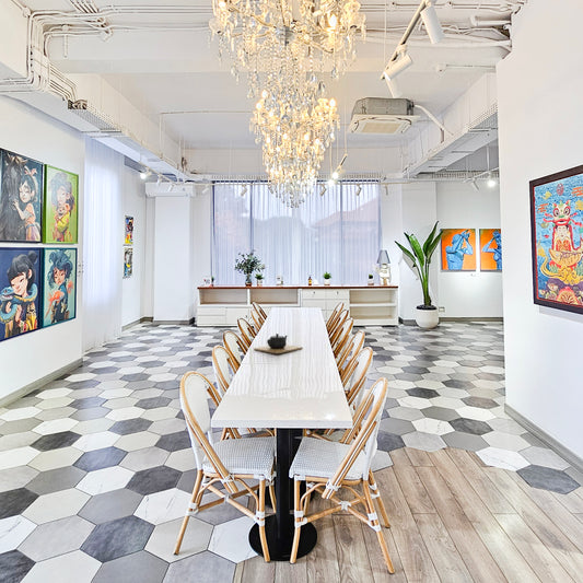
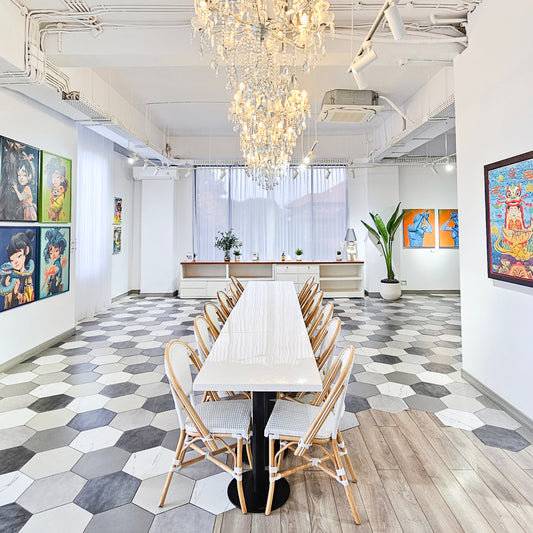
- teapot (278, 341)
